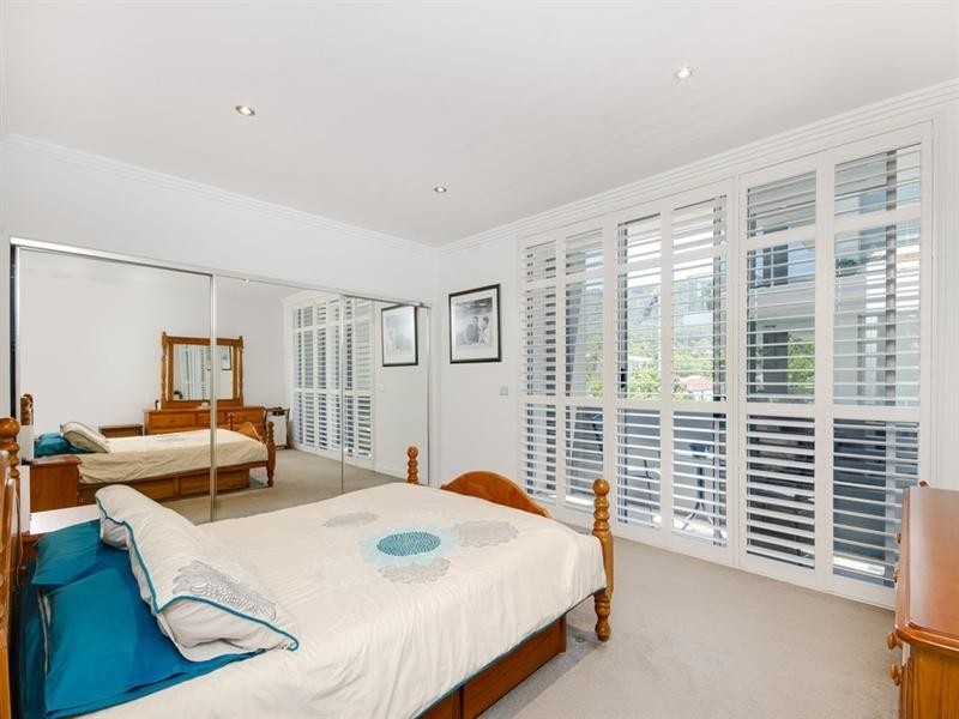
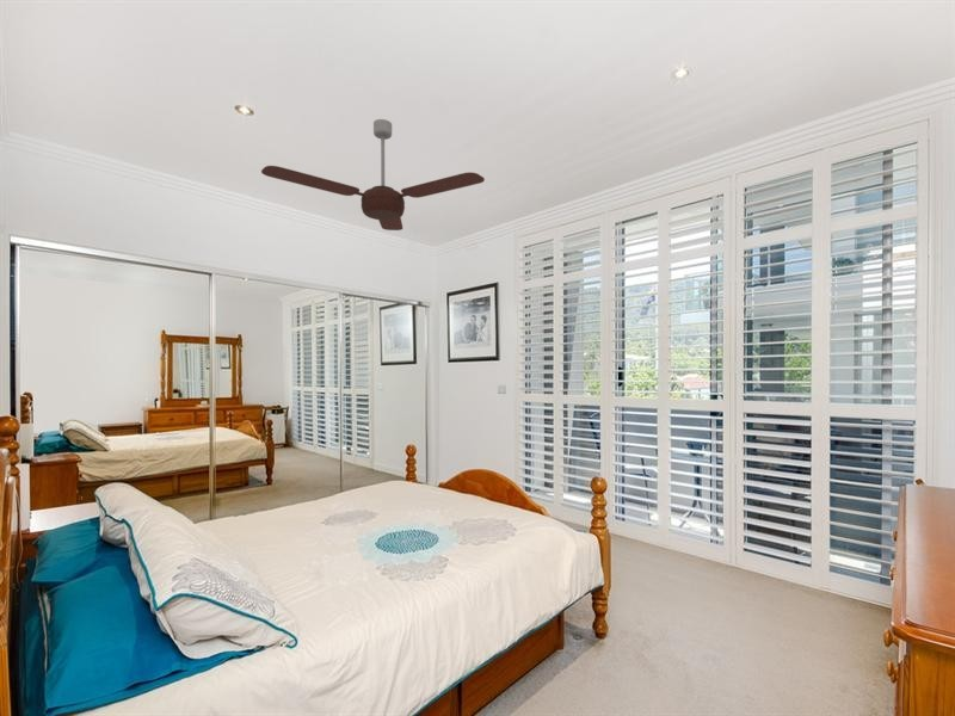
+ ceiling fan (381, 174)
